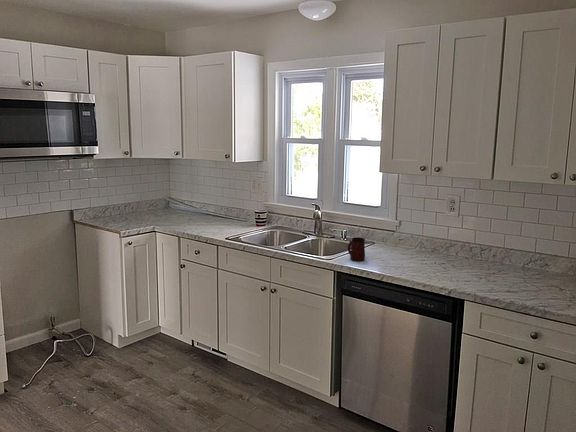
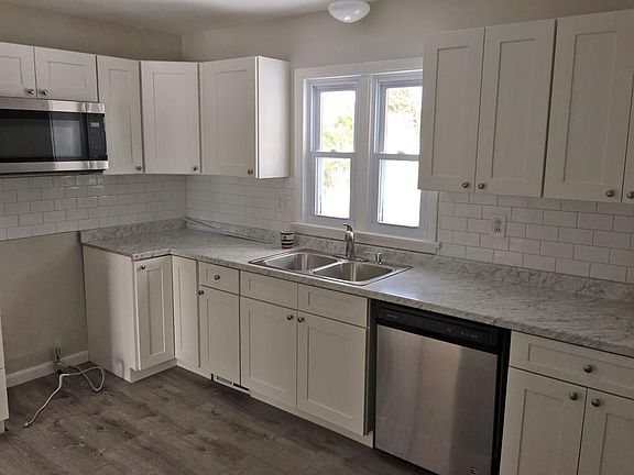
- mug (355, 248)
